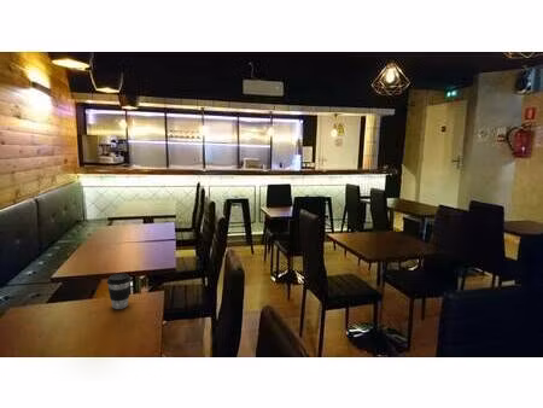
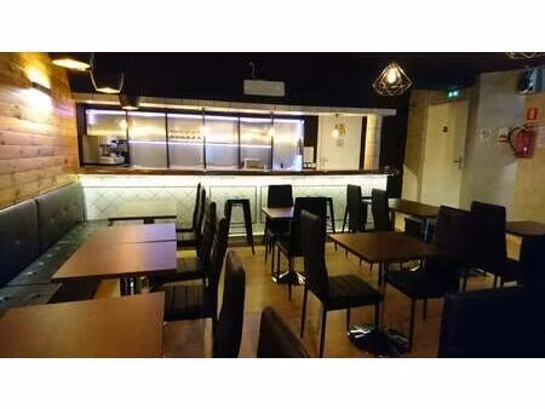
- coffee cup (119, 291)
